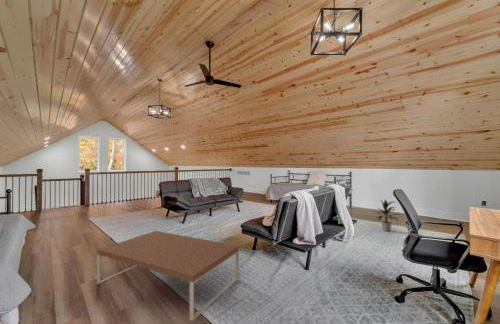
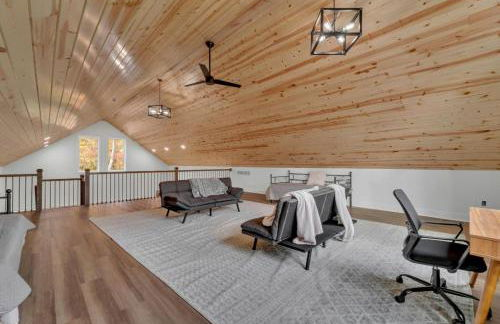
- indoor plant (386, 214)
- coffee table (169, 264)
